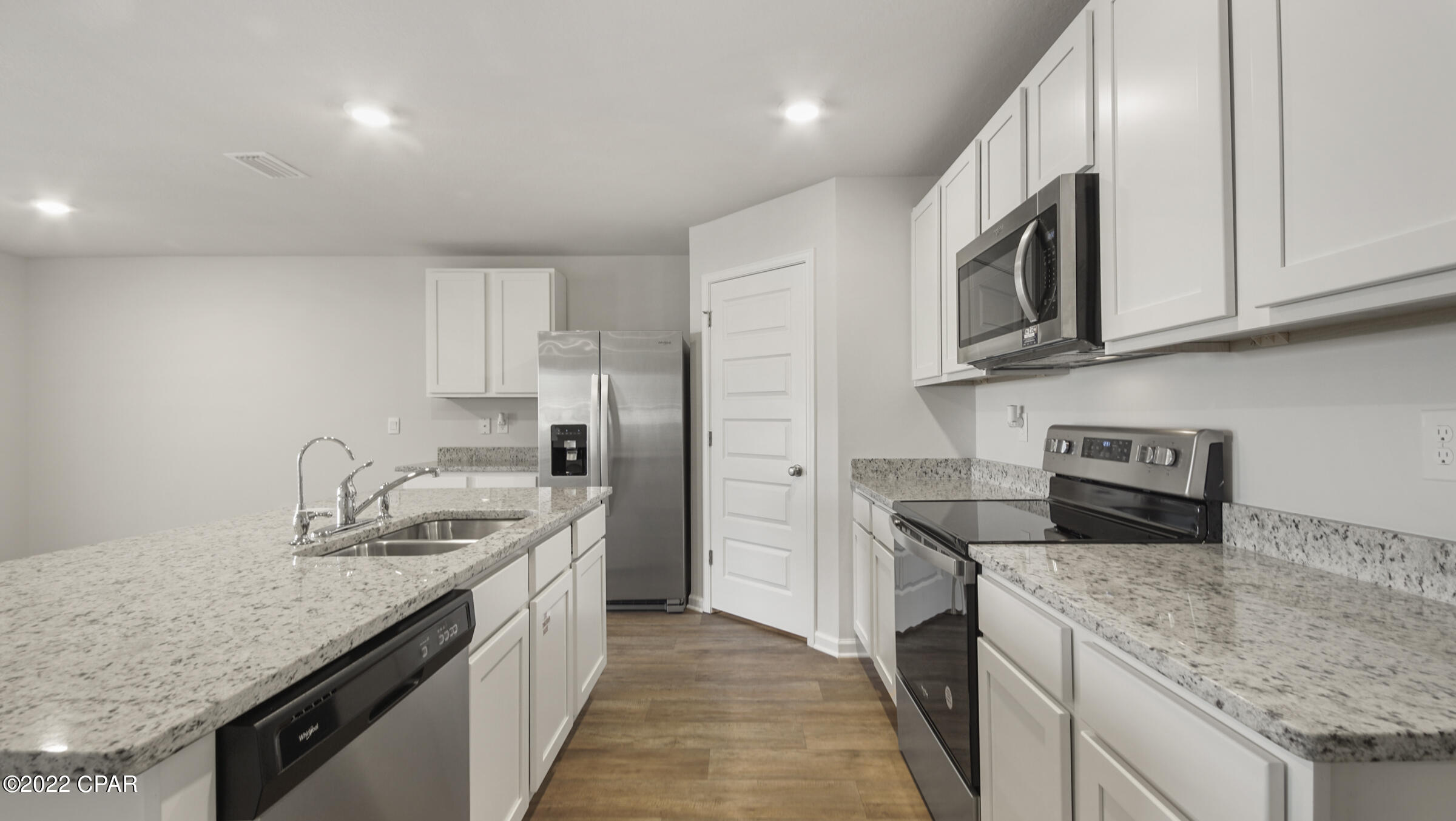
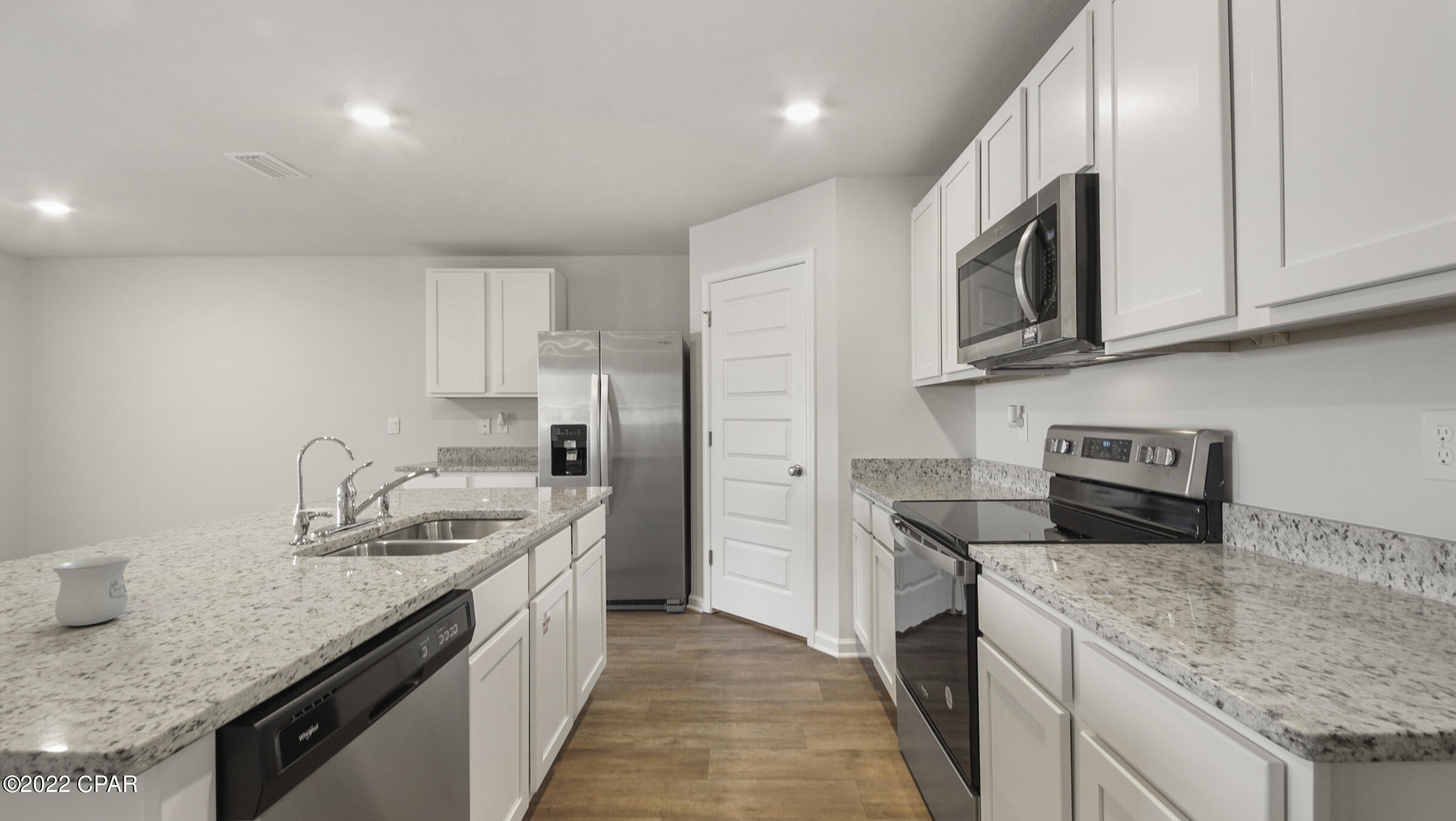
+ mug (90, 589)
